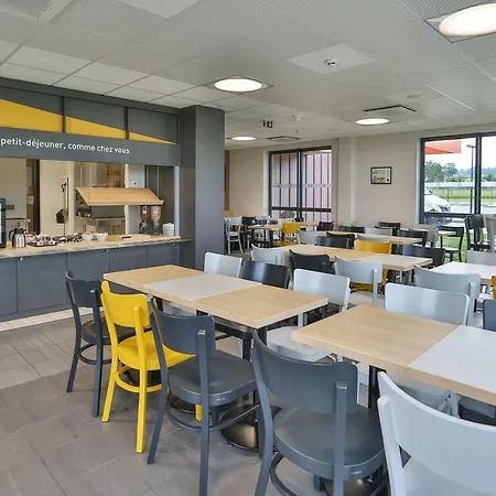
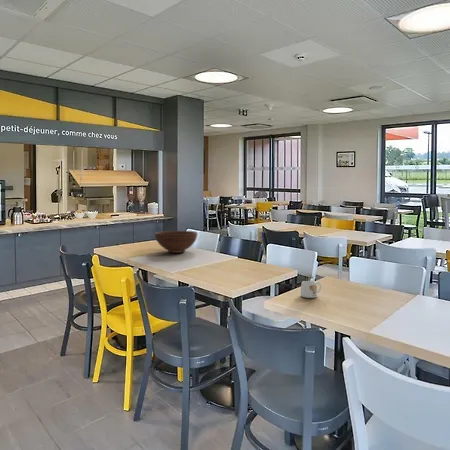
+ mug (311, 289)
+ fruit bowl (176, 242)
